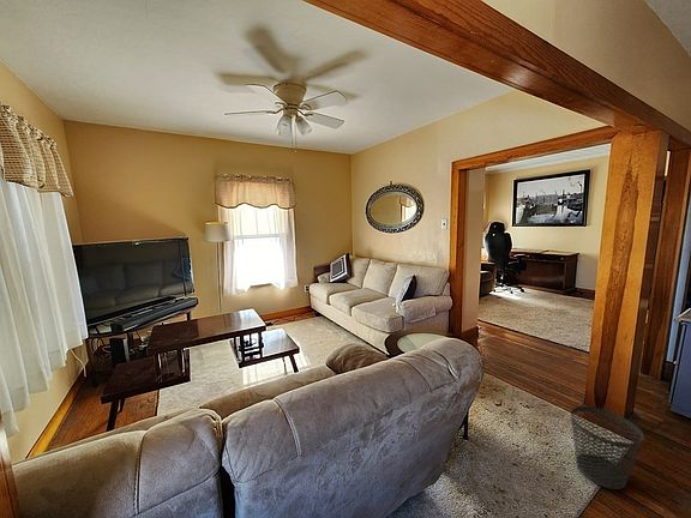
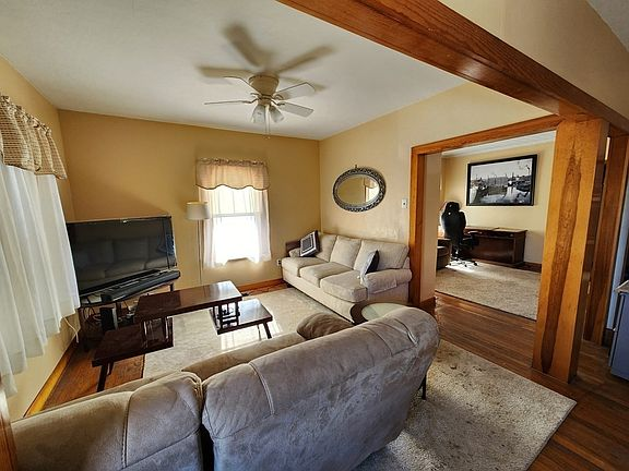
- wastebasket (602, 448)
